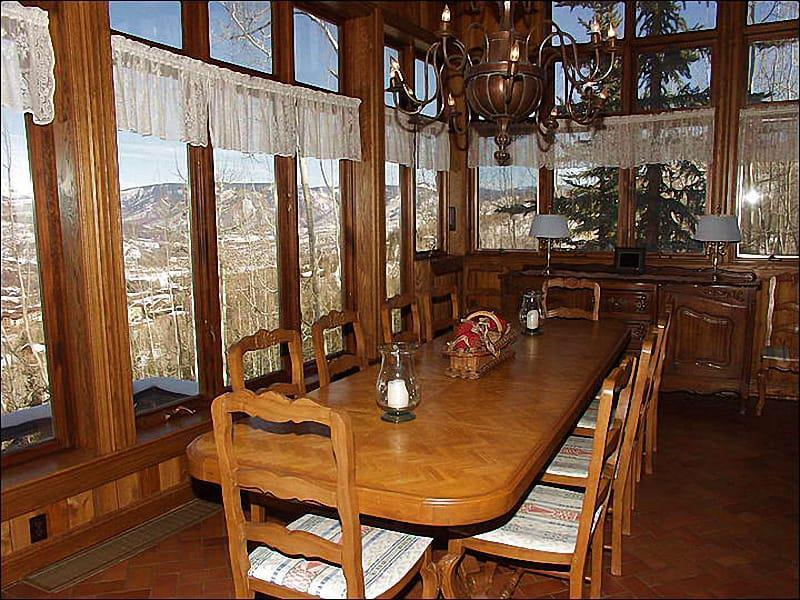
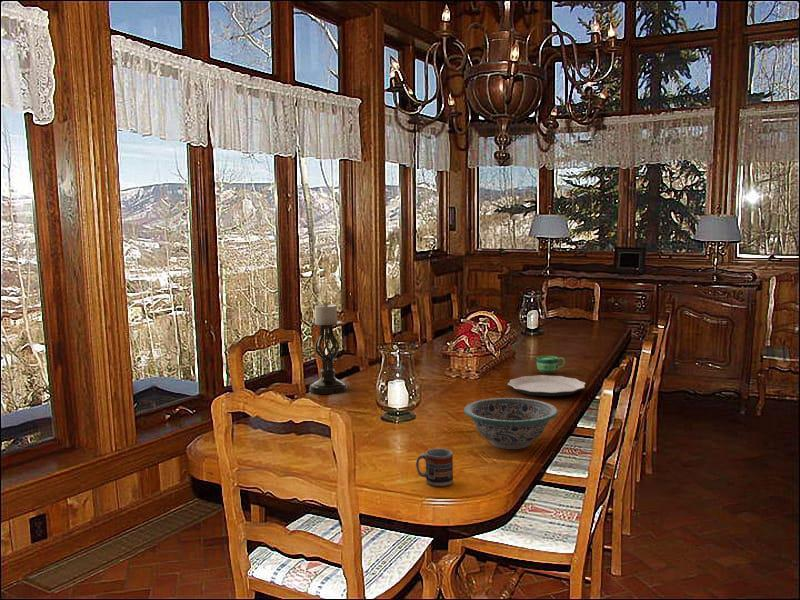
+ decorative bowl (510, 426)
+ cup (434, 466)
+ plate (546, 386)
+ cup (550, 364)
+ candle holder (327, 346)
